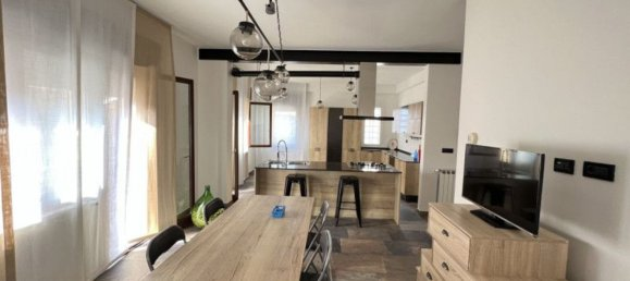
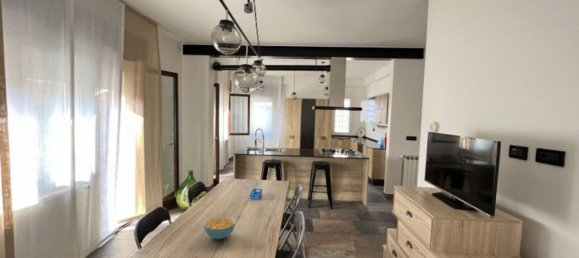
+ cereal bowl (219, 229)
